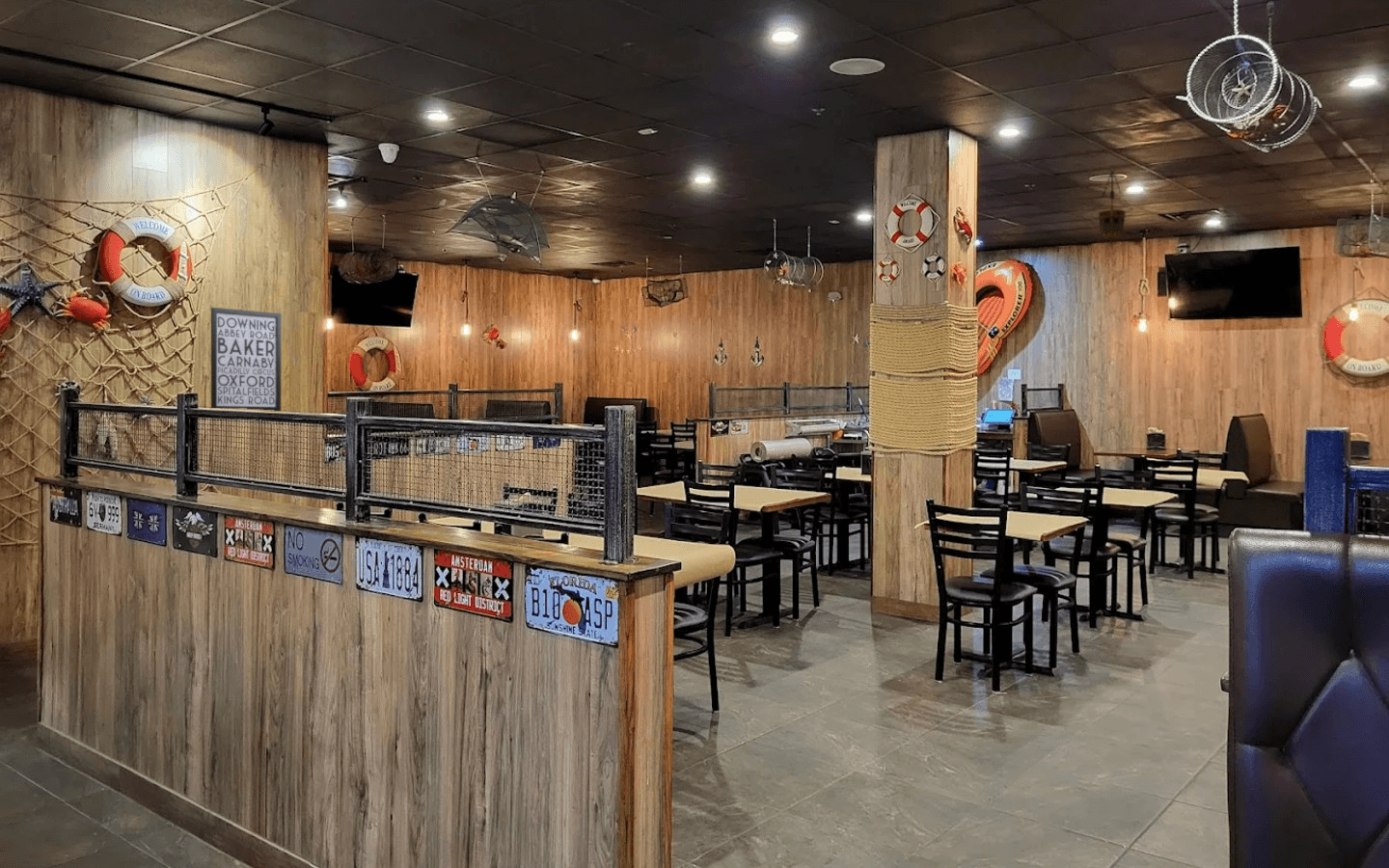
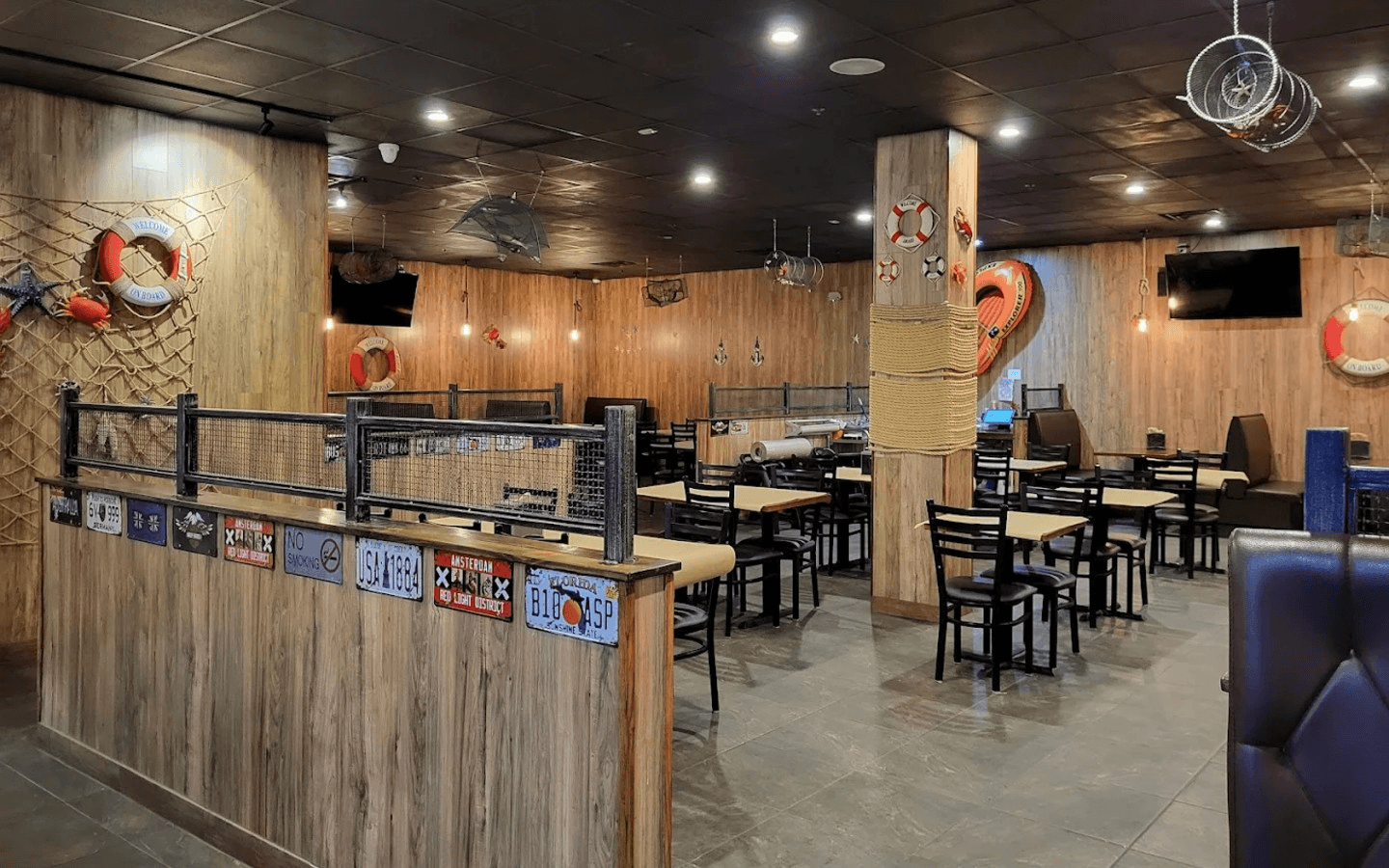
- hanging lantern (1111, 205)
- wall art (247, 361)
